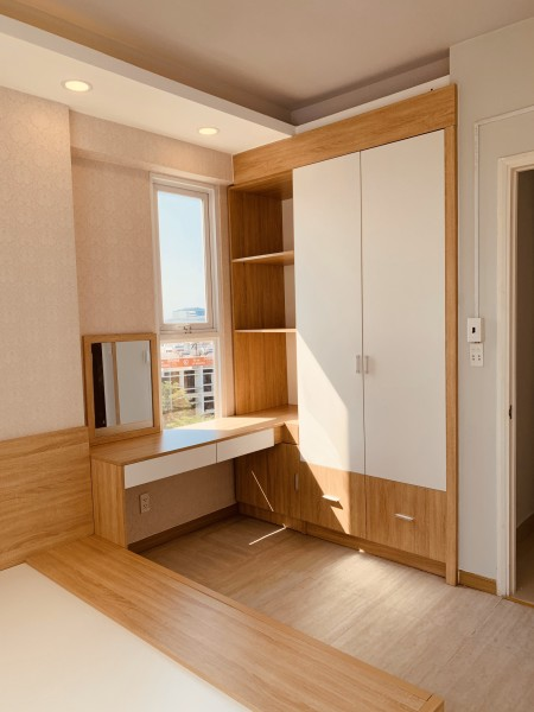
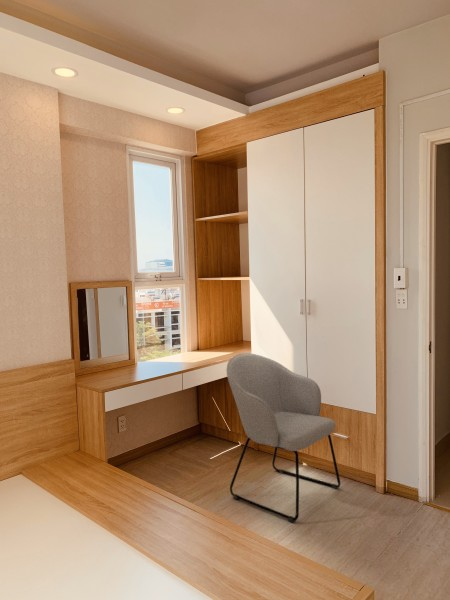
+ chair (278, 425)
